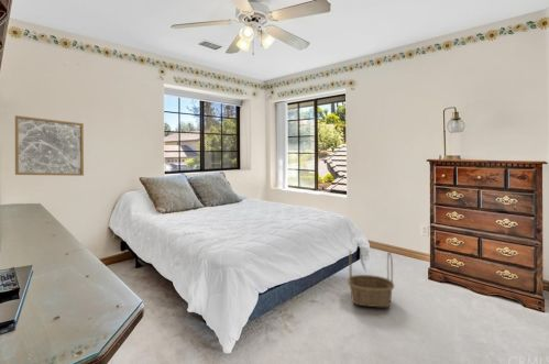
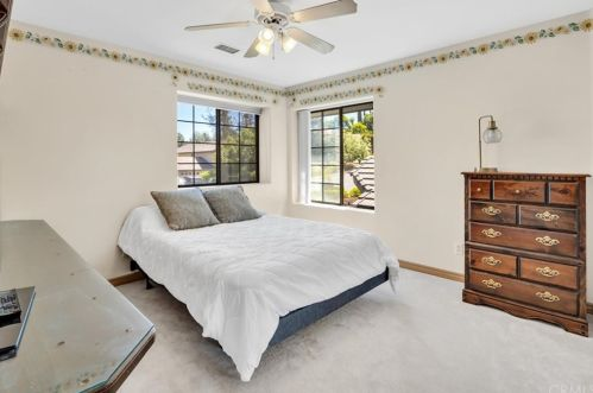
- wall art (51, 147)
- basket (370, 276)
